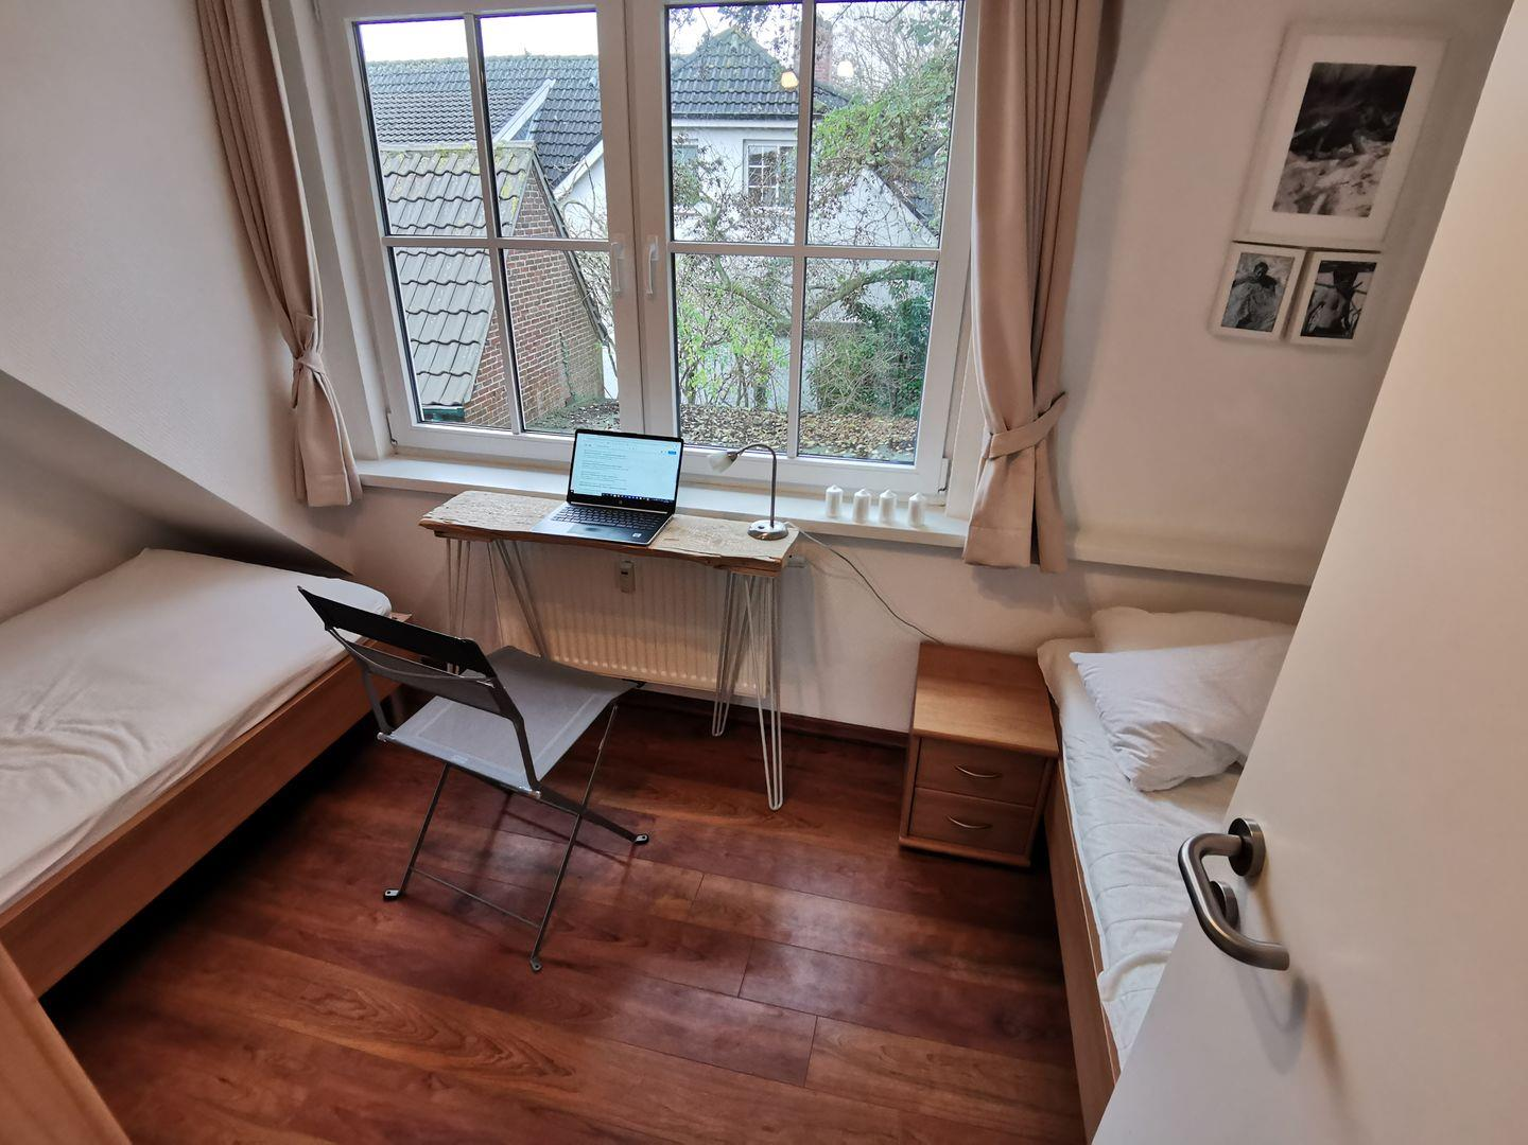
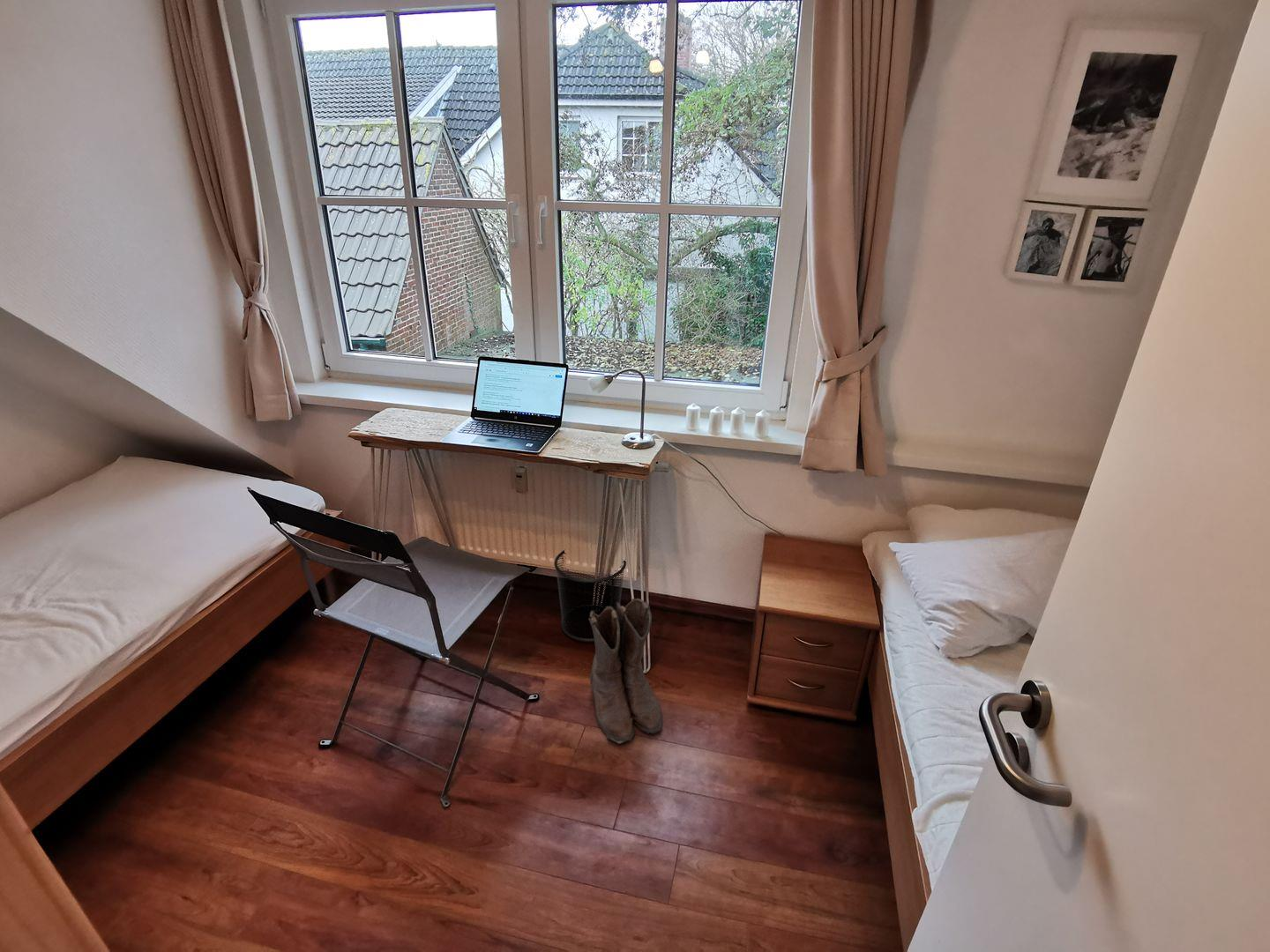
+ boots (626, 664)
+ waste bin (590, 592)
